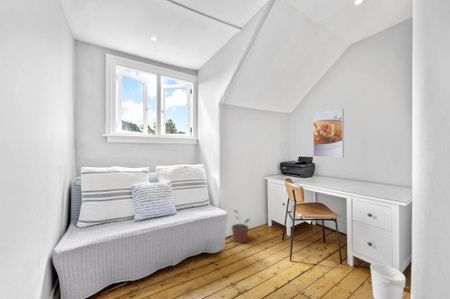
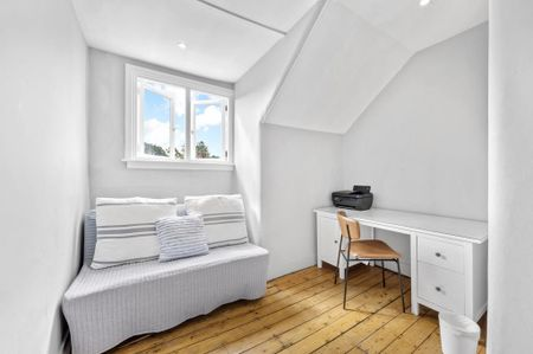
- potted plant (240, 225)
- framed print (327, 134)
